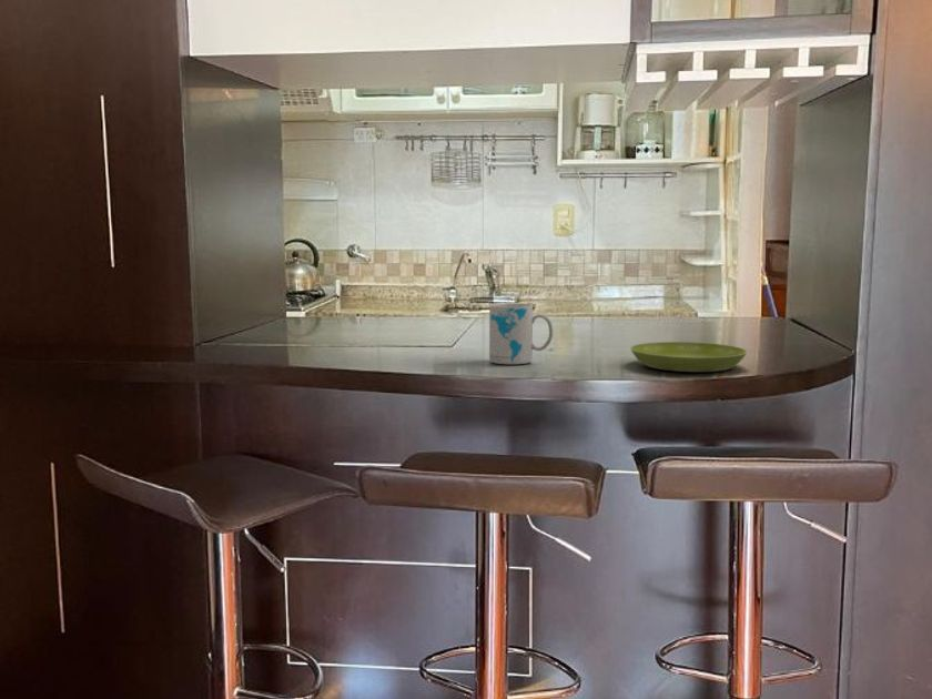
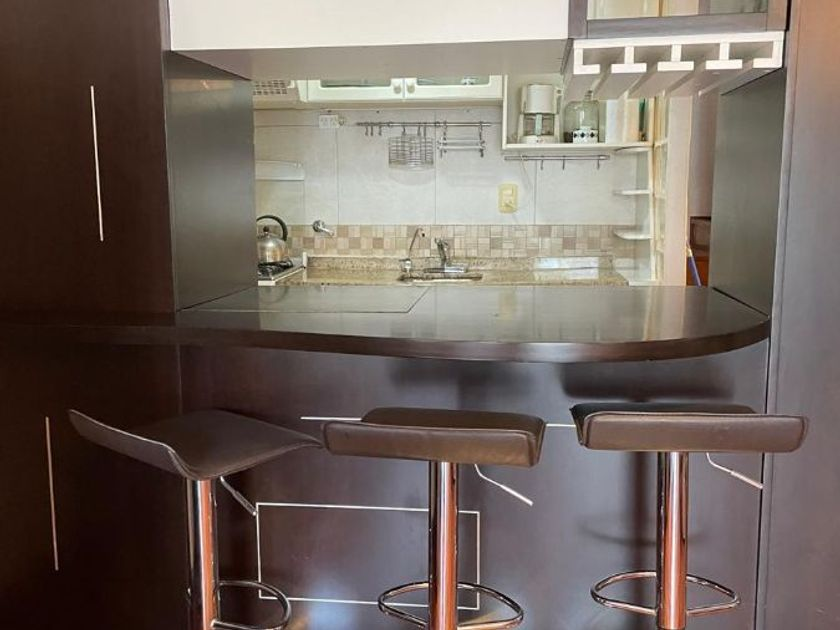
- mug (520, 333)
- saucer (687, 356)
